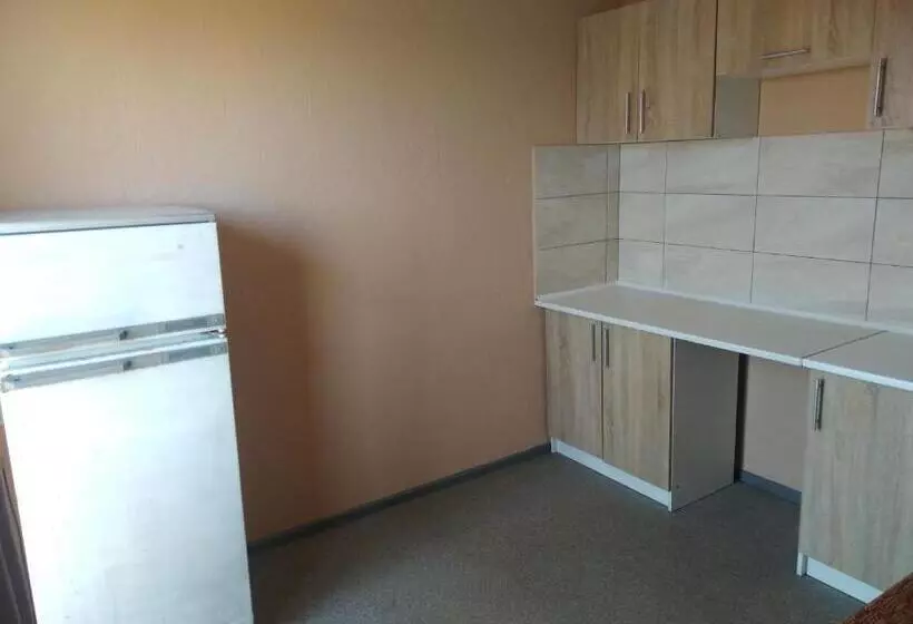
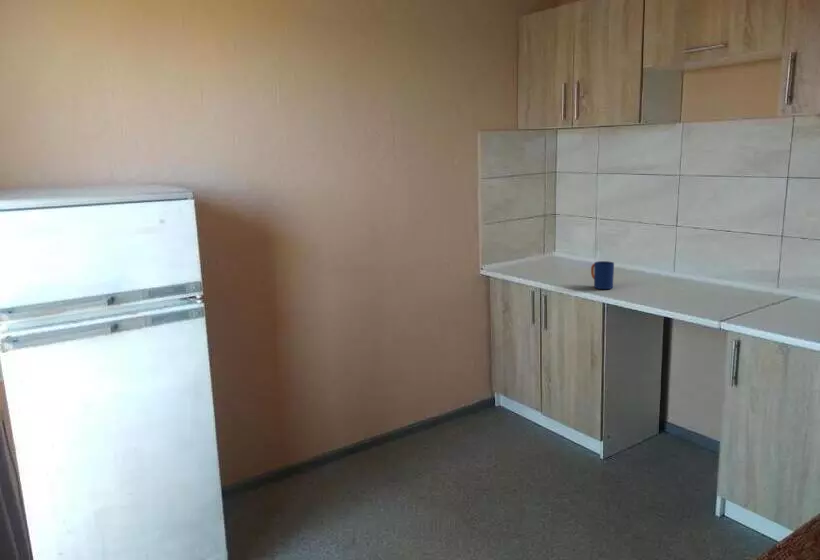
+ mug (600, 274)
